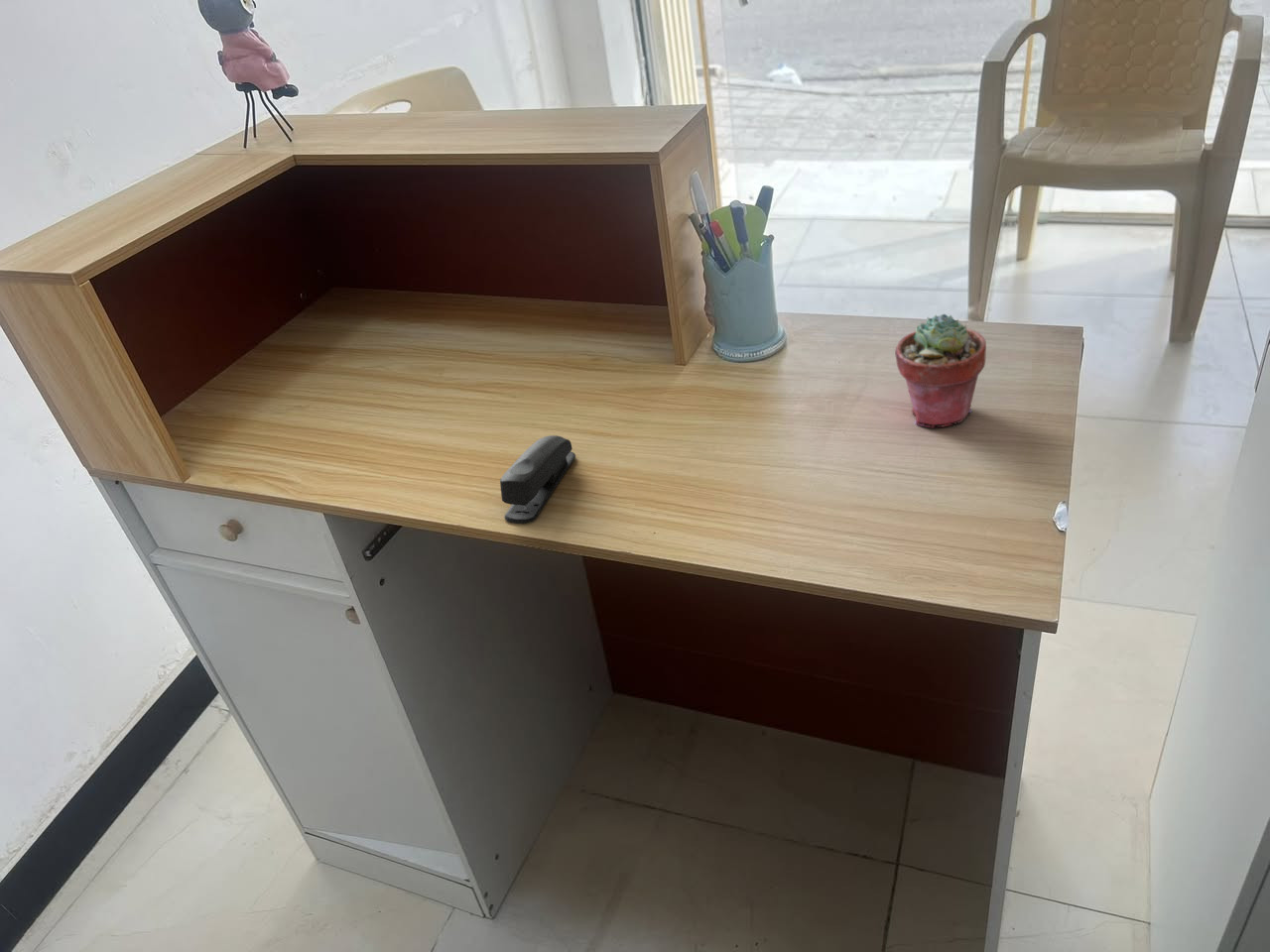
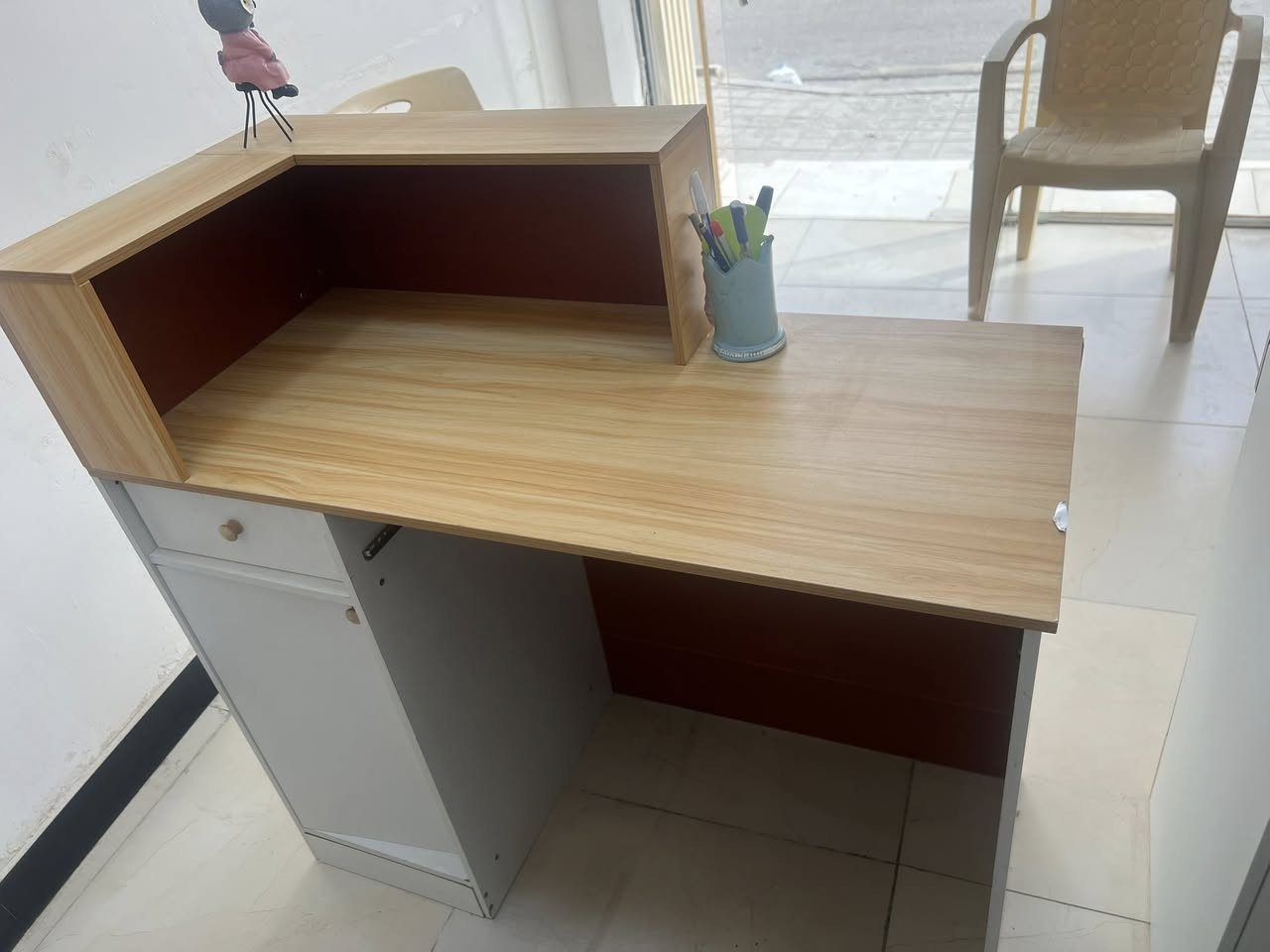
- stapler (537, 468)
- potted succulent (940, 365)
